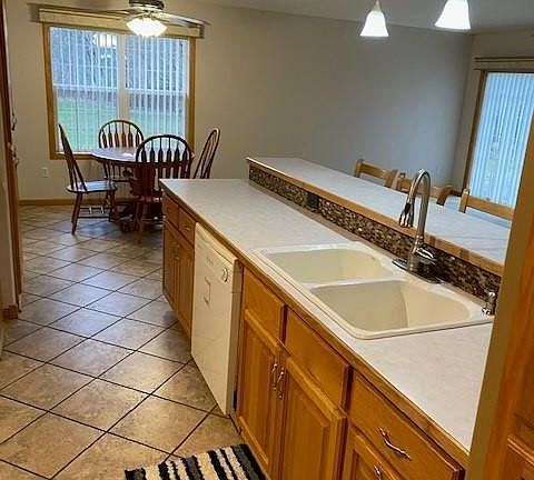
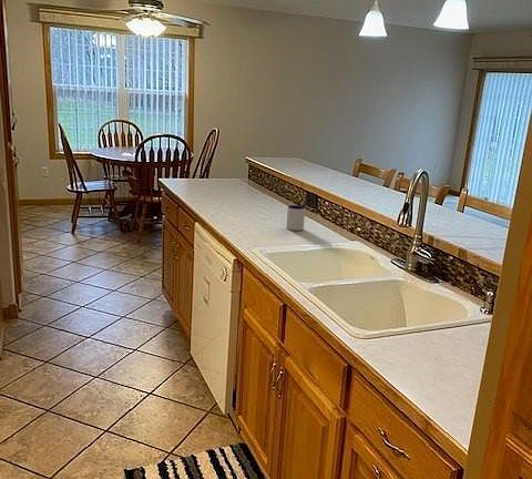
+ mug (294, 216)
